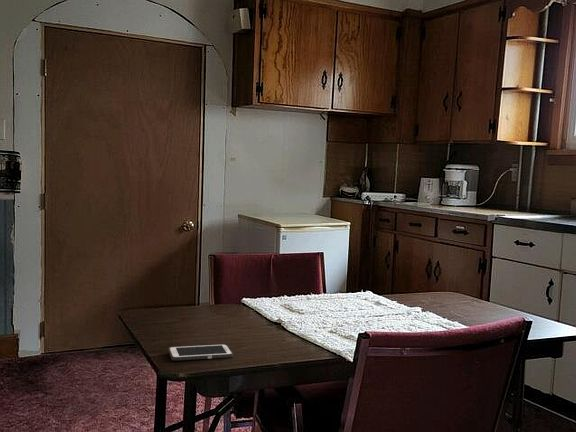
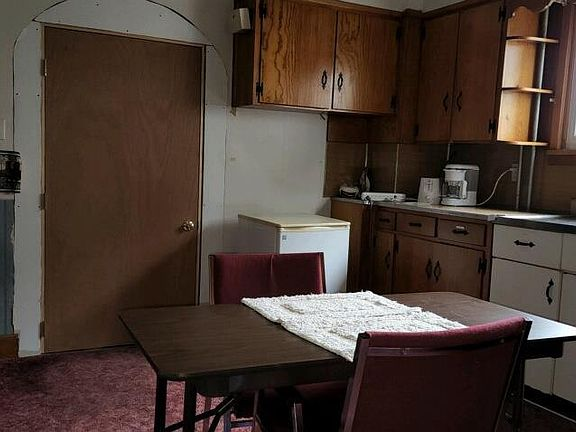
- cell phone (200, 352)
